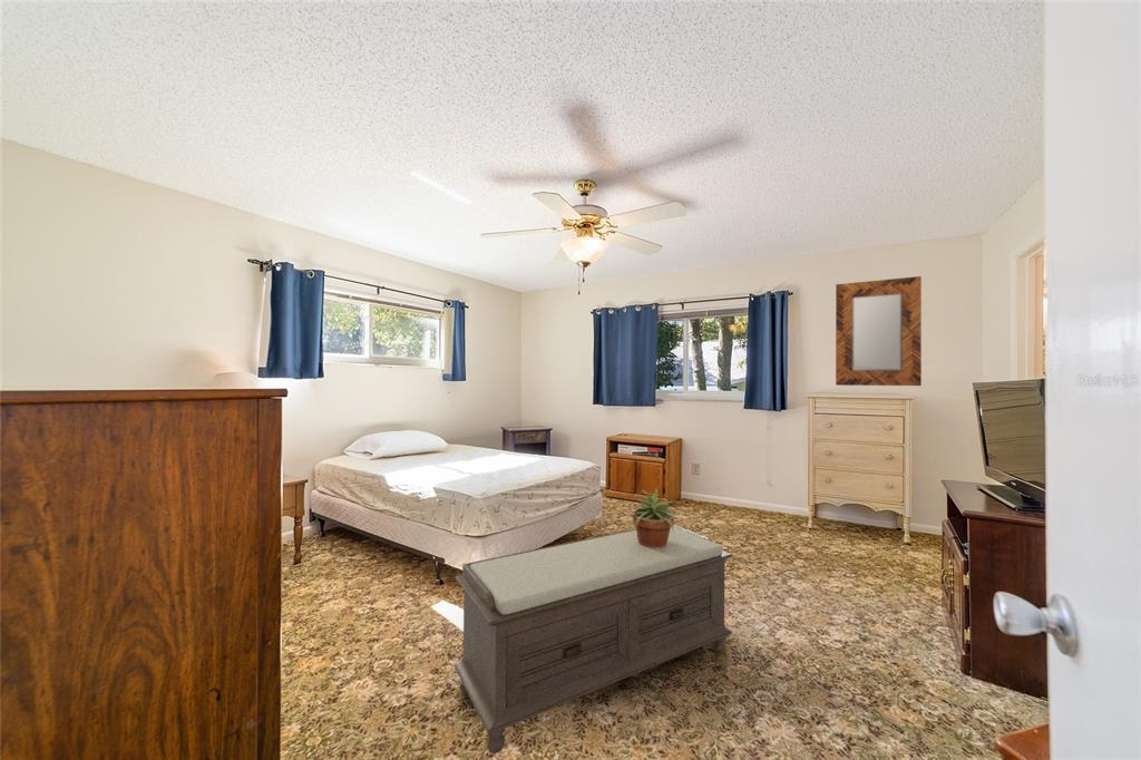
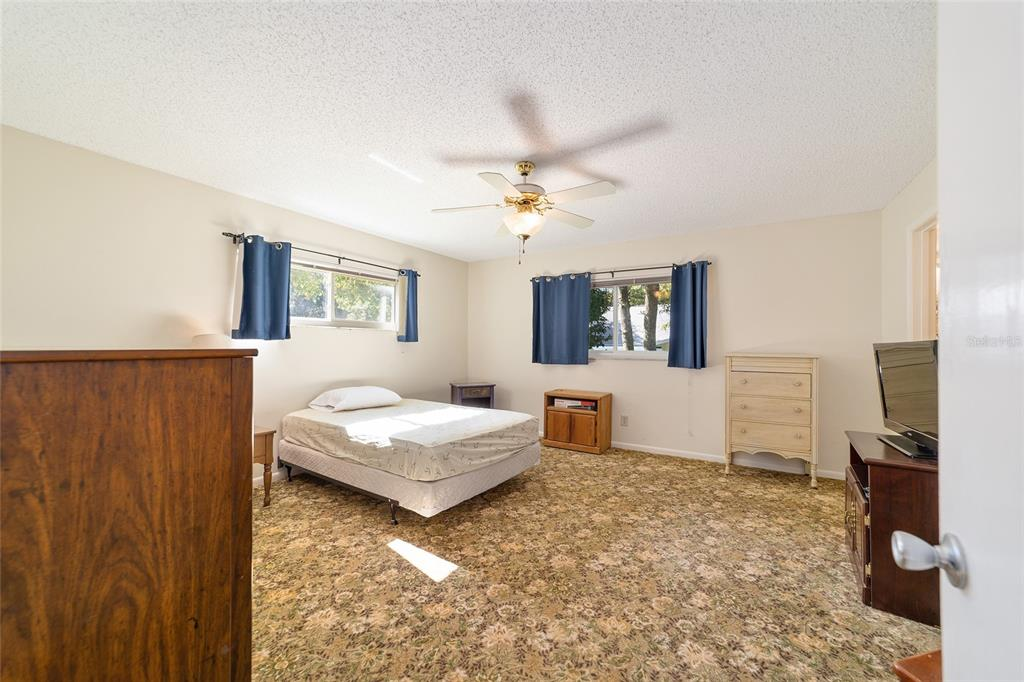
- potted plant (651, 516)
- home mirror (876, 332)
- bench (602, 611)
